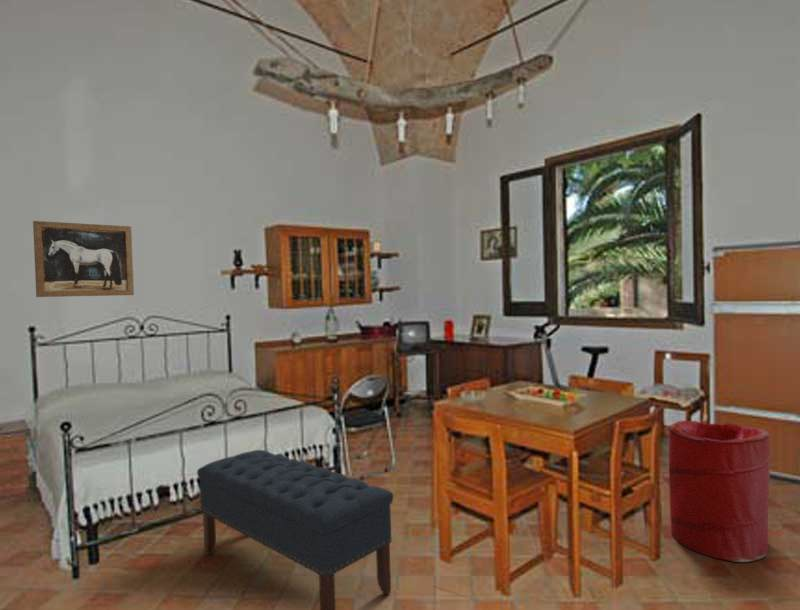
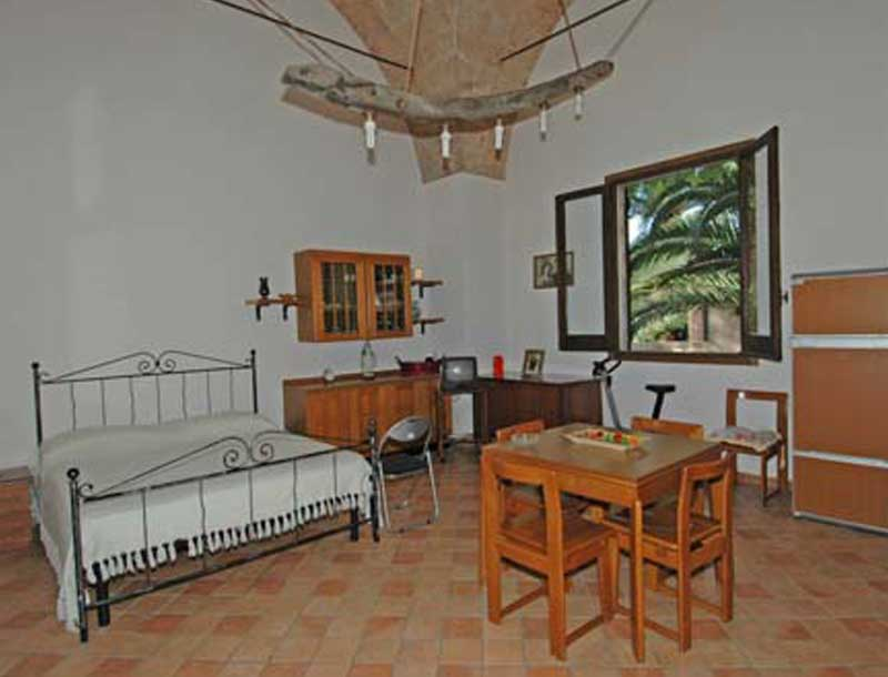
- laundry hamper (717, 482)
- bench (288, 522)
- wall art (86, 260)
